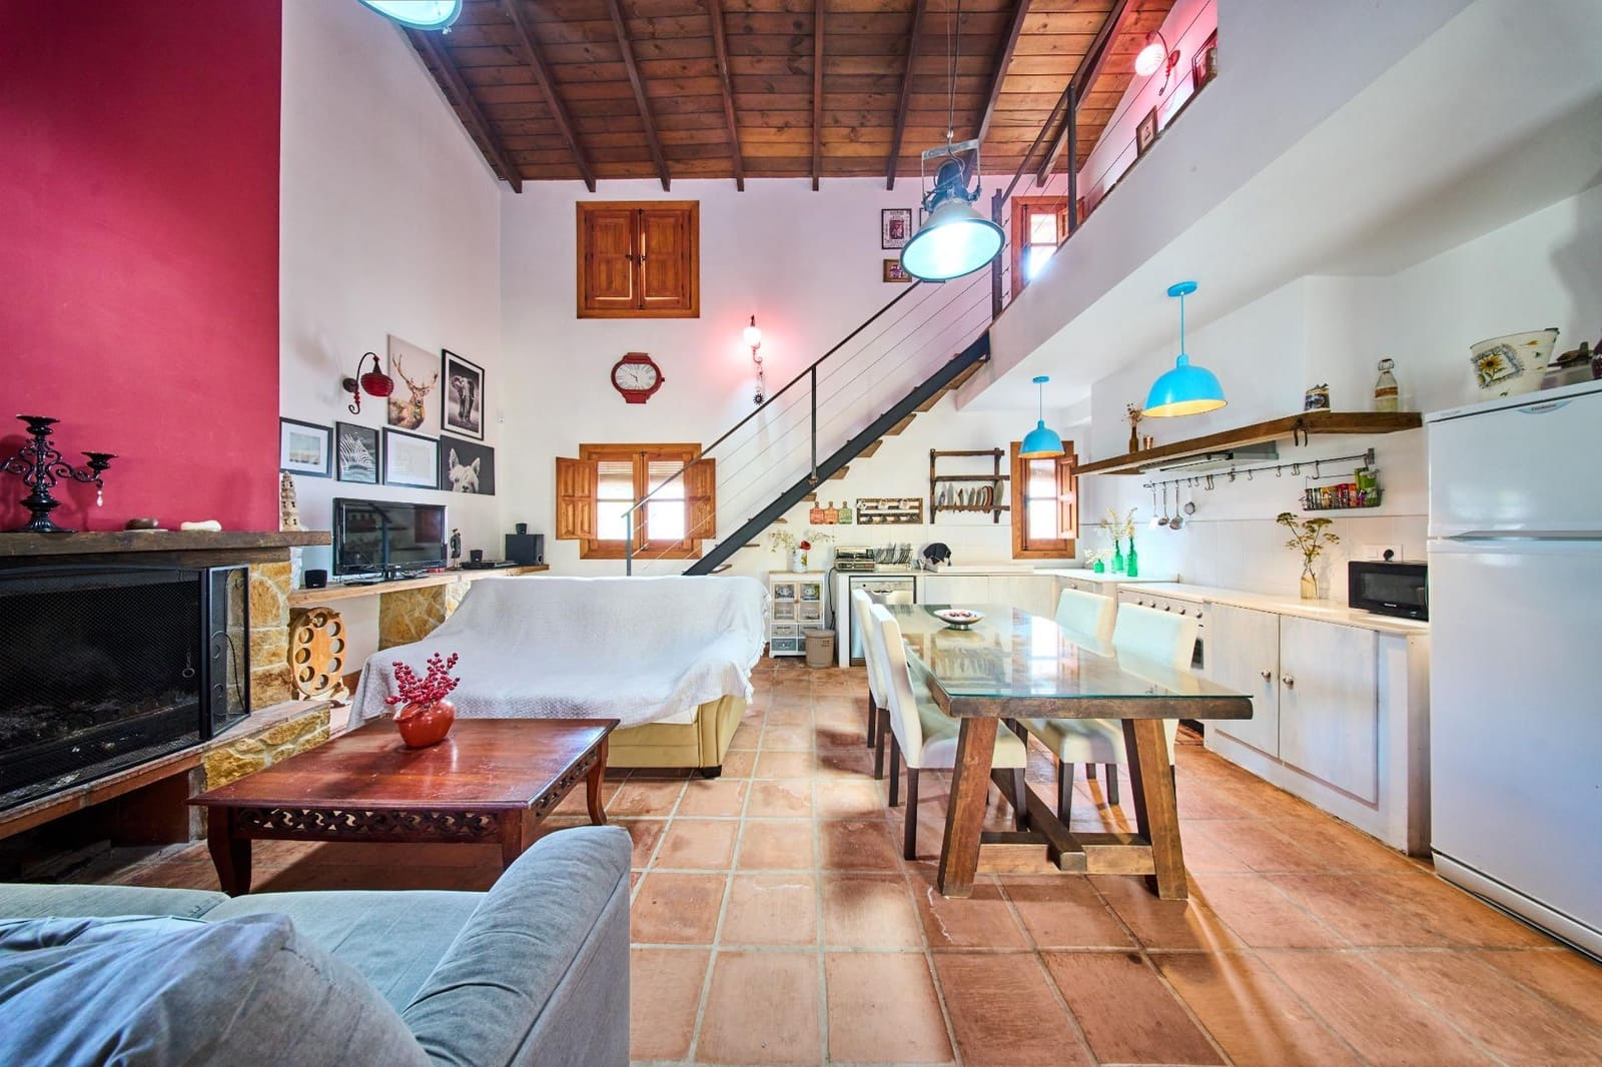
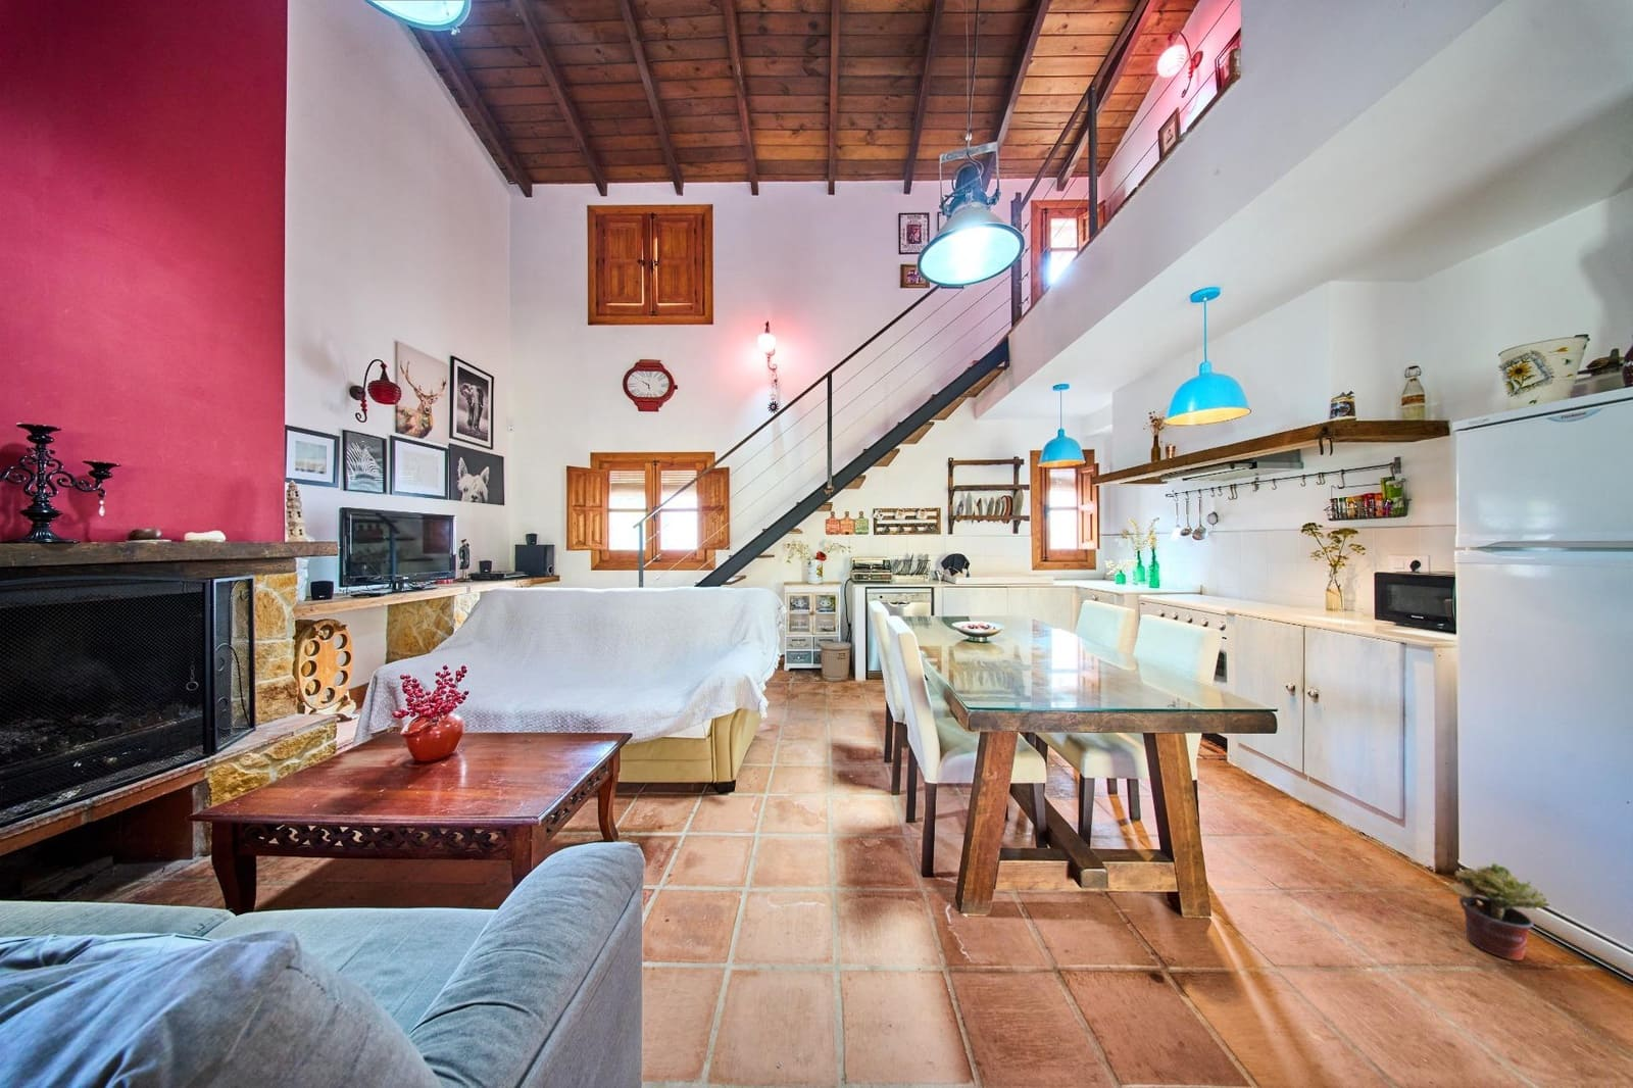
+ potted plant (1498, 906)
